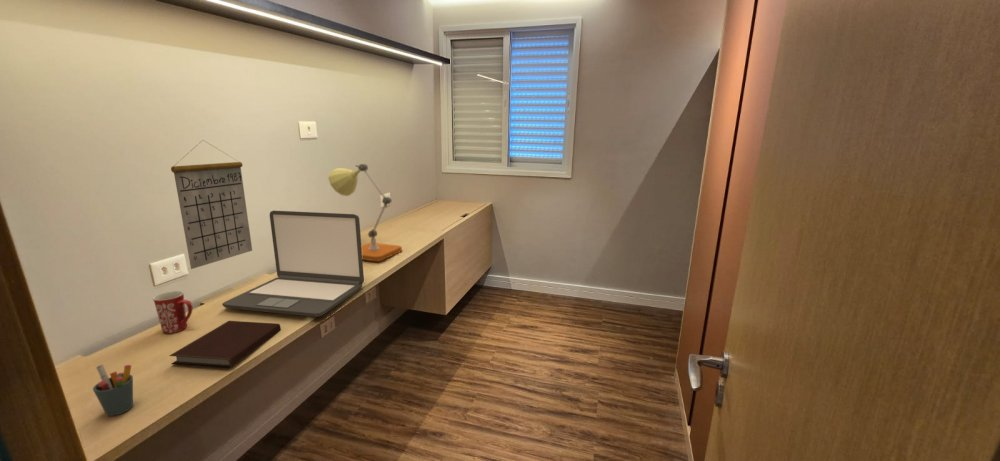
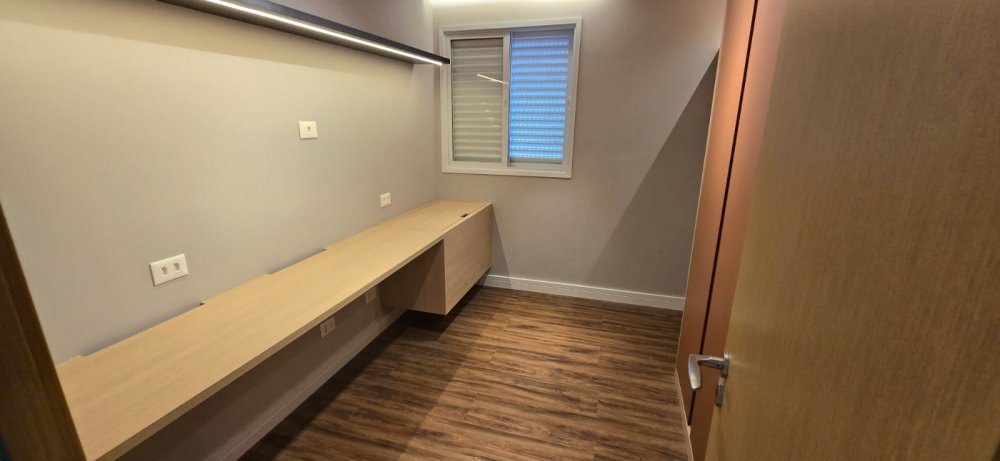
- pen holder (115, 388)
- desk lamp (378, 217)
- laptop (294, 259)
- notebook (229, 342)
- calendar (214, 201)
- mug (176, 312)
